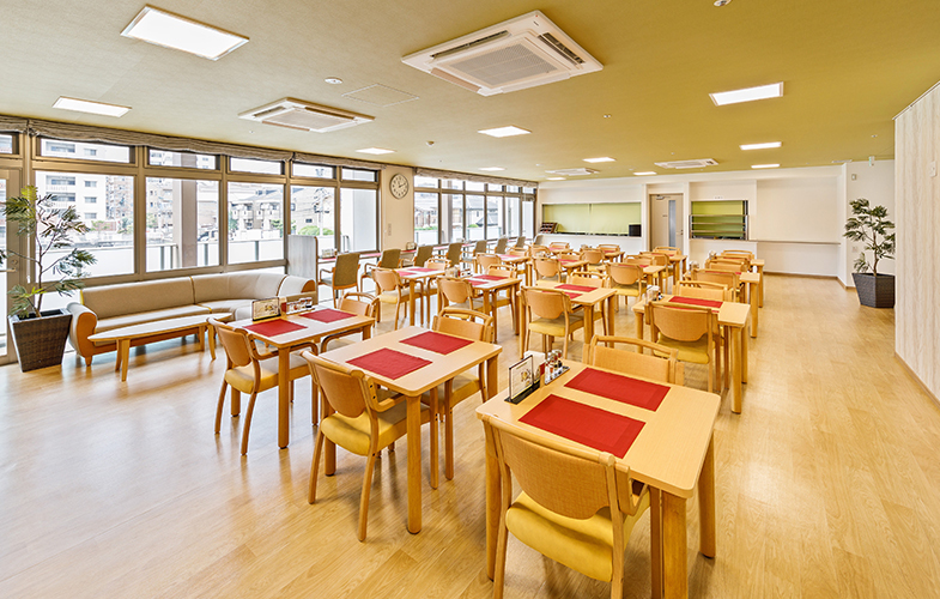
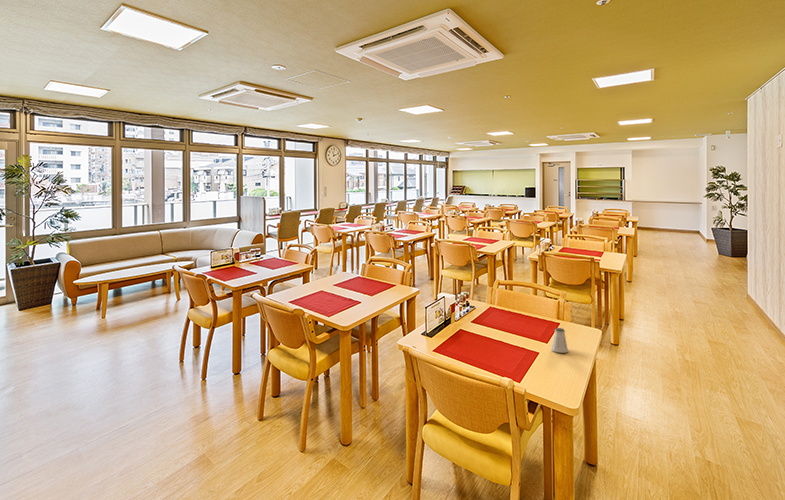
+ saltshaker (559, 339)
